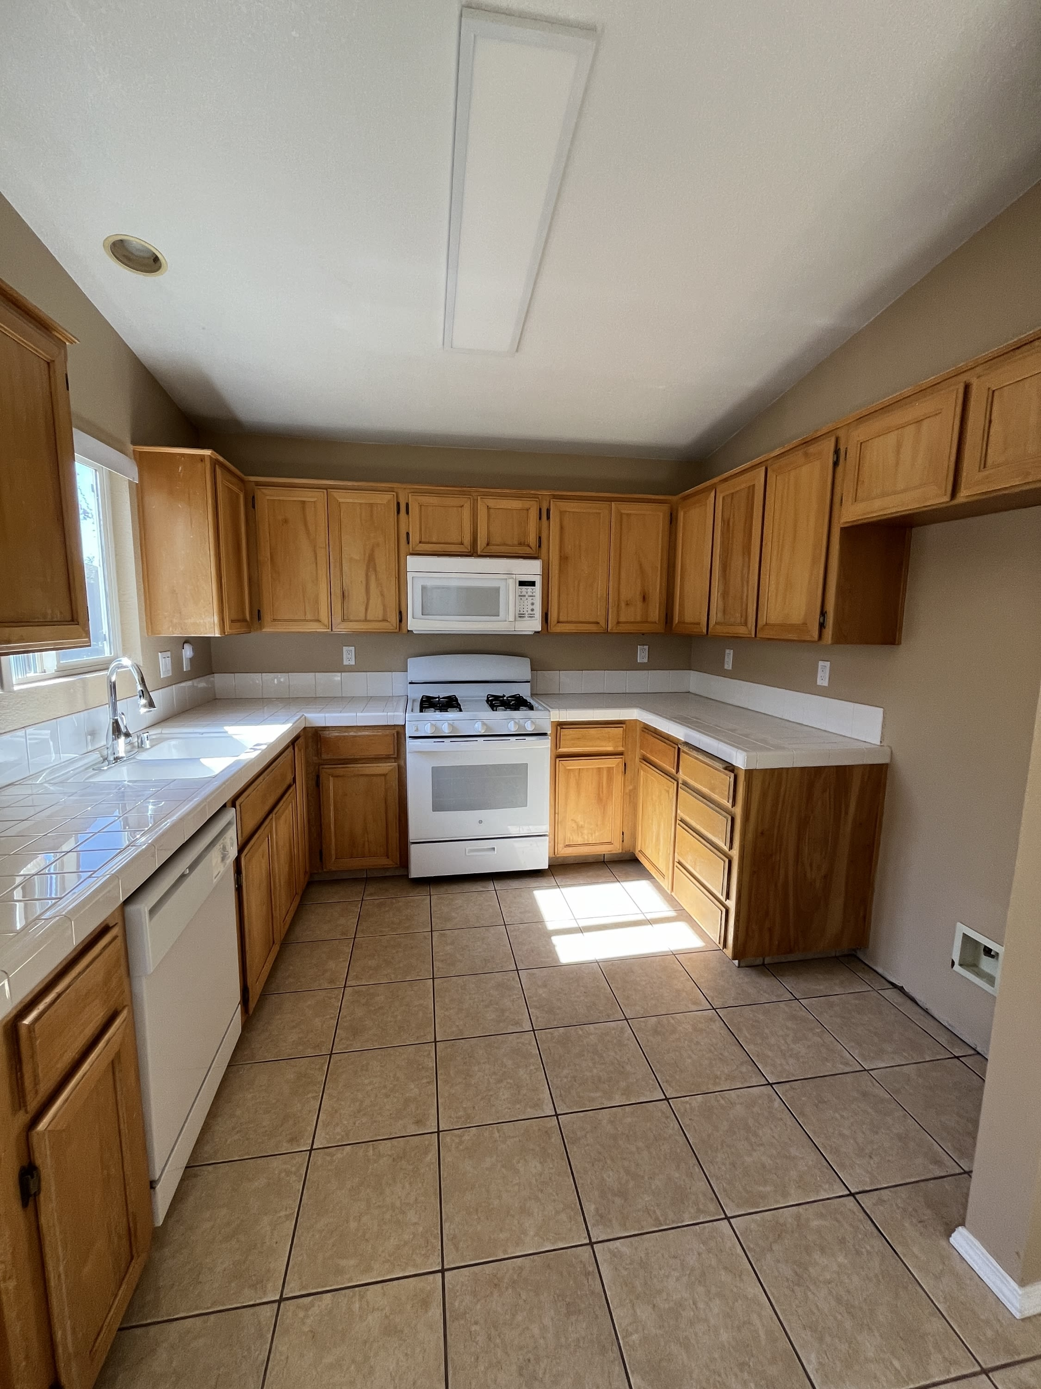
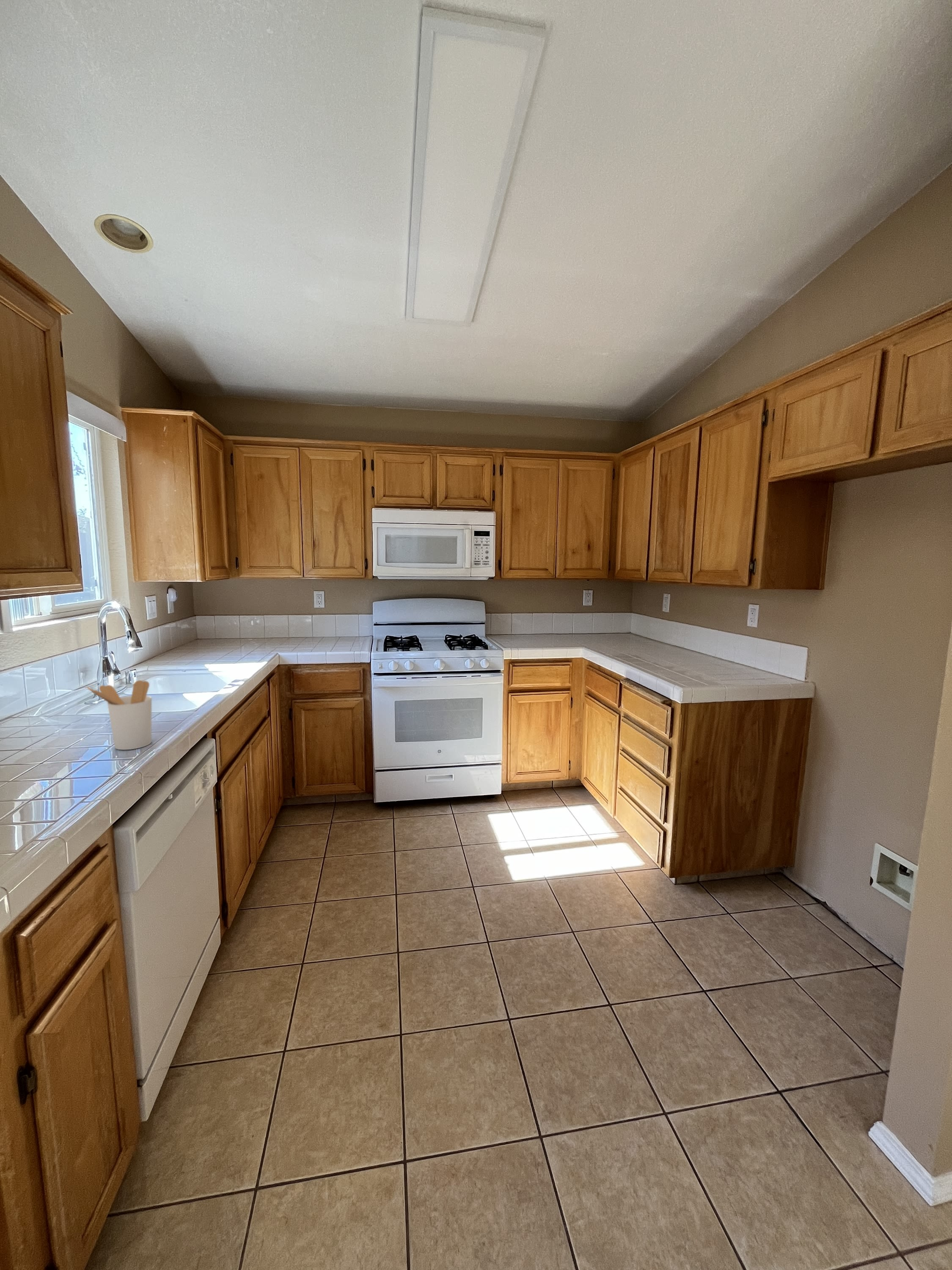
+ utensil holder (121, 714)
